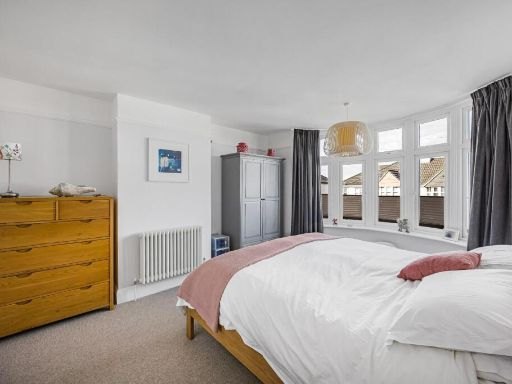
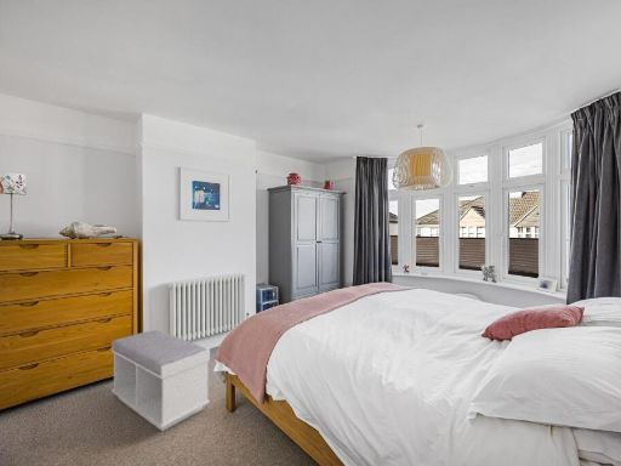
+ bench (158, 373)
